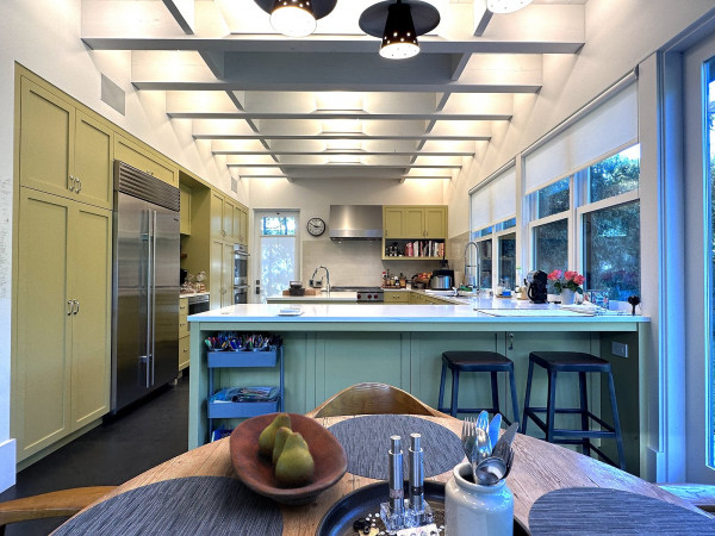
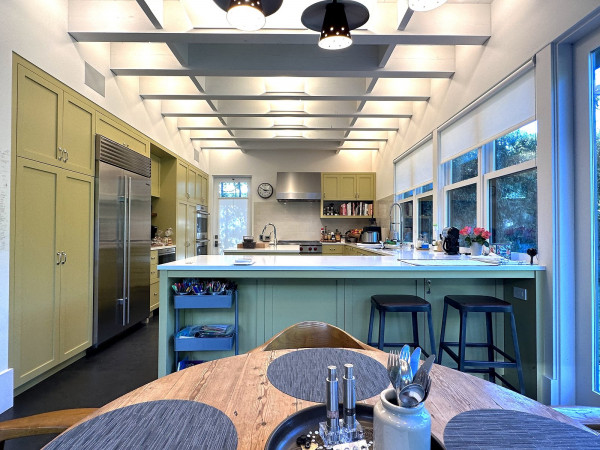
- fruit bowl (285, 447)
